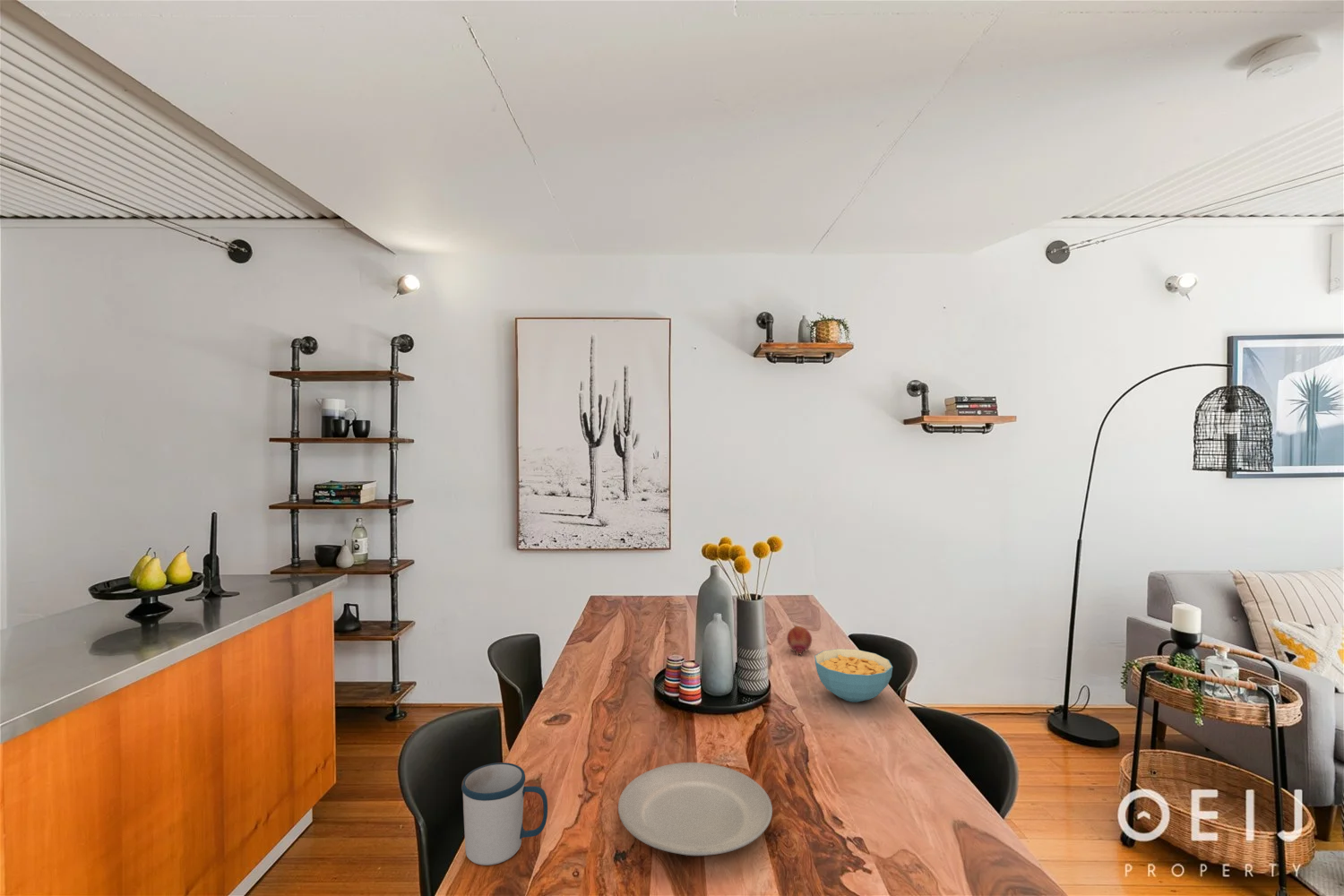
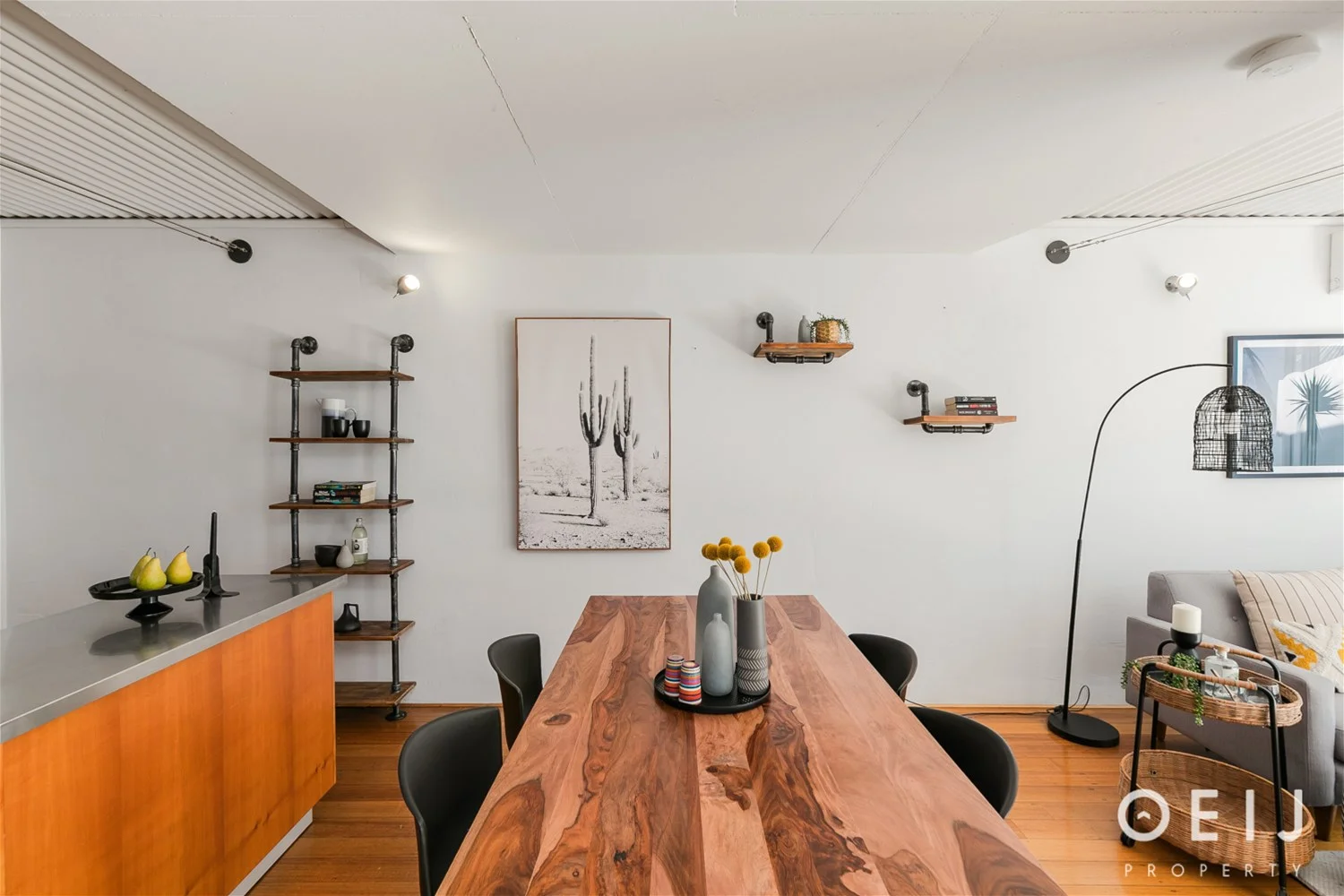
- mug (500, 813)
- fruit (799, 639)
- cereal bowl (852, 679)
- plate (694, 812)
